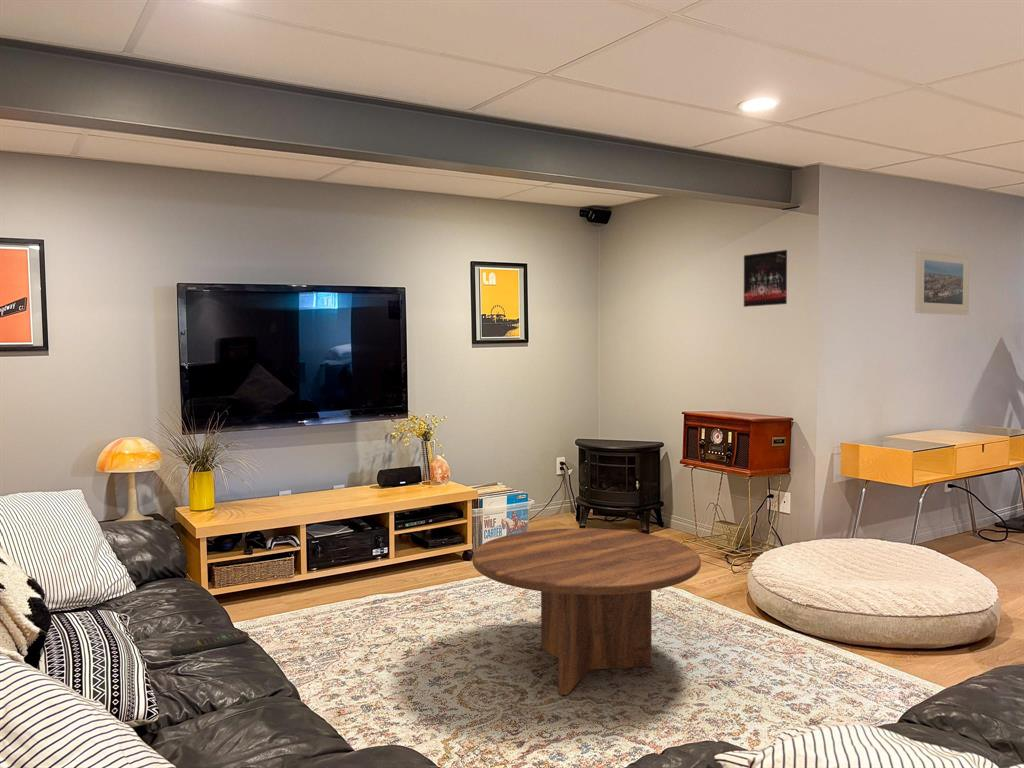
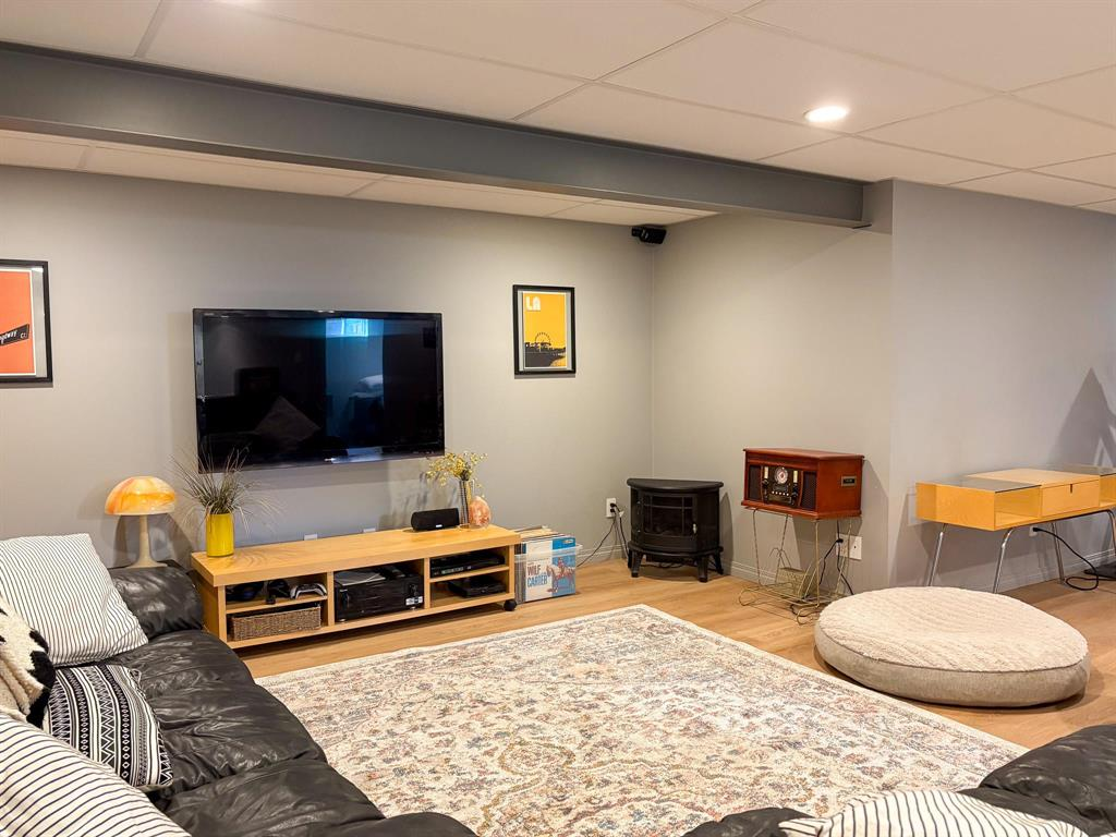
- remote control (210, 642)
- coffee table (585, 610)
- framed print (943, 282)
- album cover (764, 279)
